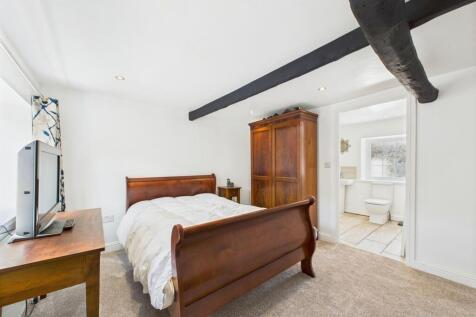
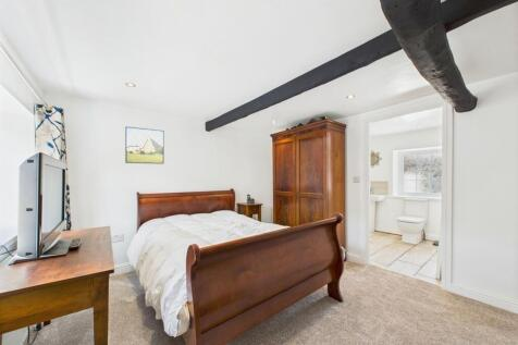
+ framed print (145, 146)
